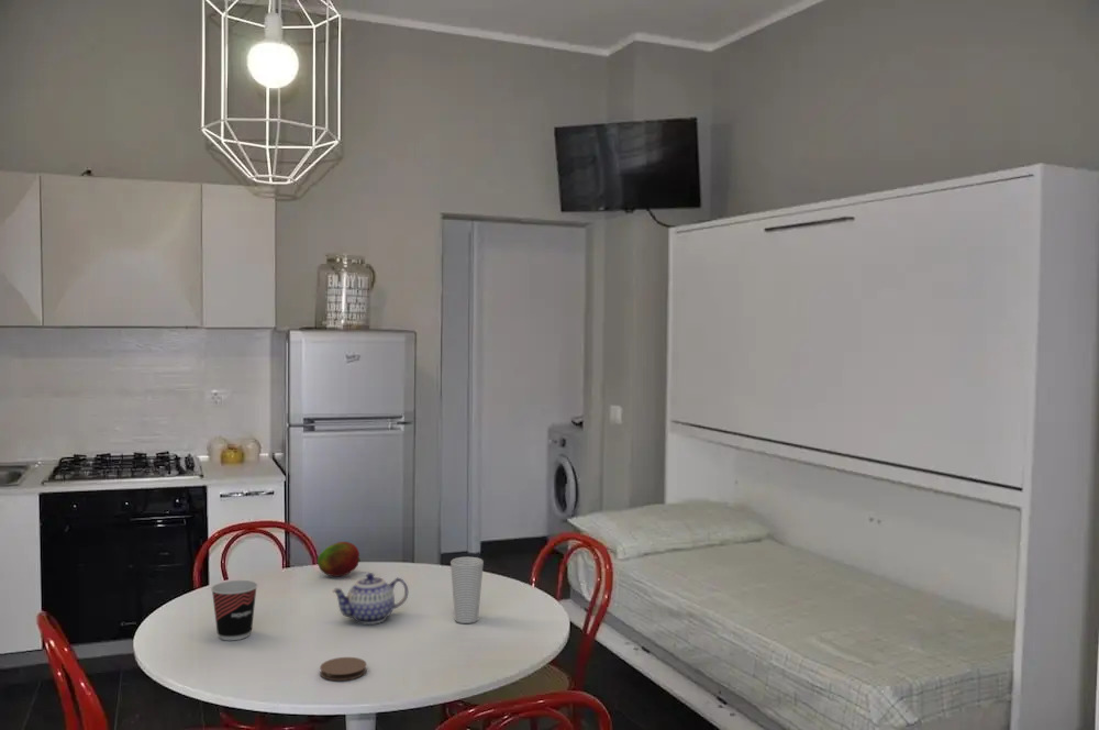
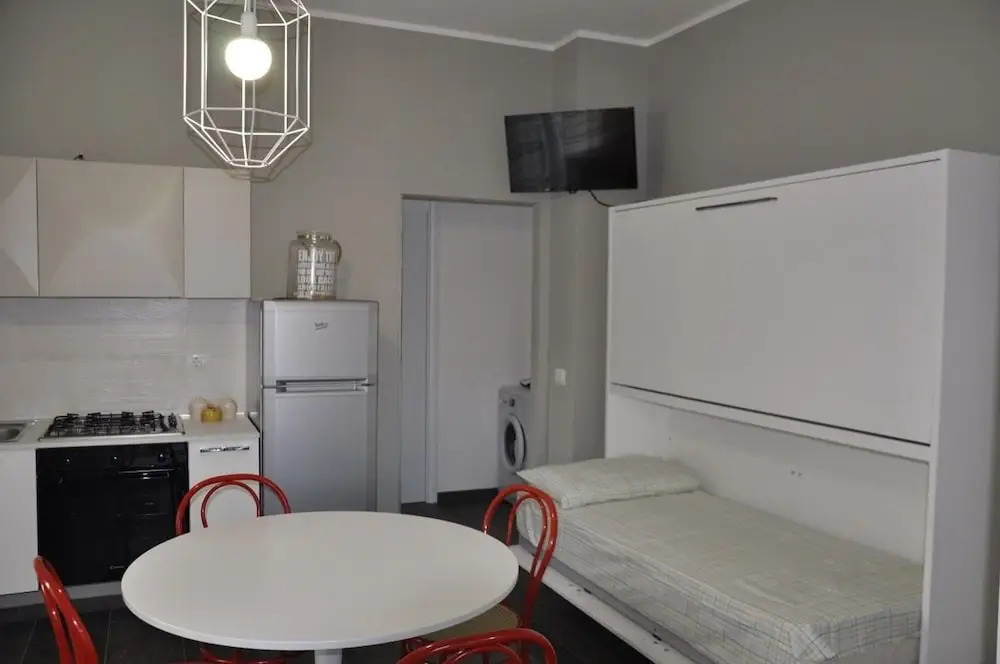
- coaster (343, 668)
- teapot (370, 596)
- fruit (338, 558)
- cup (466, 590)
- cup (234, 610)
